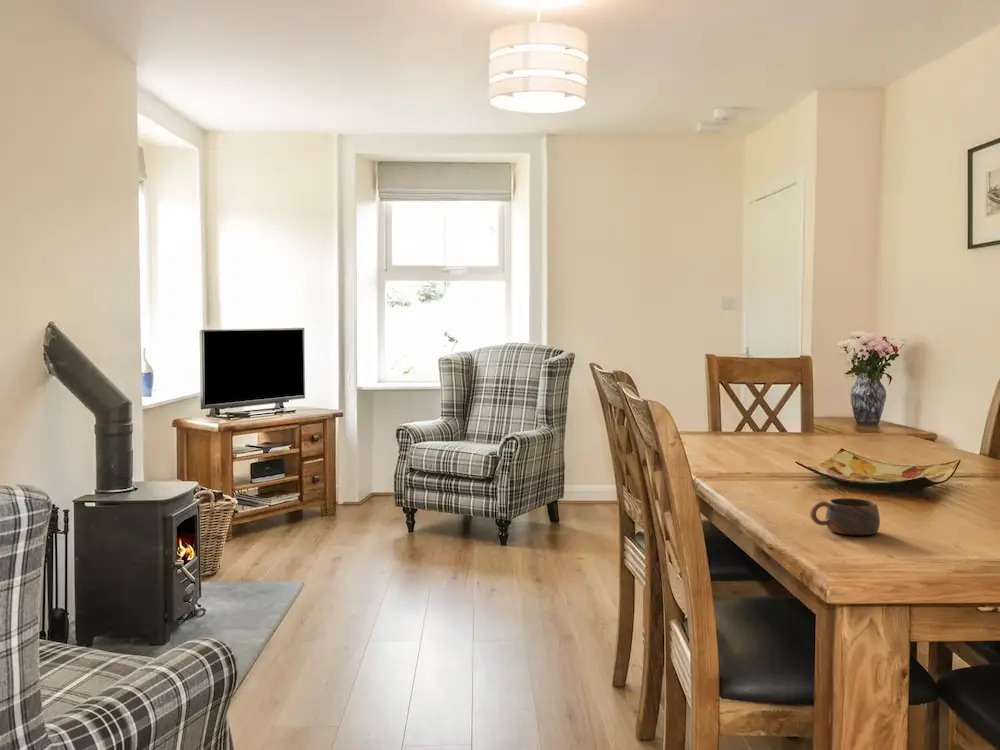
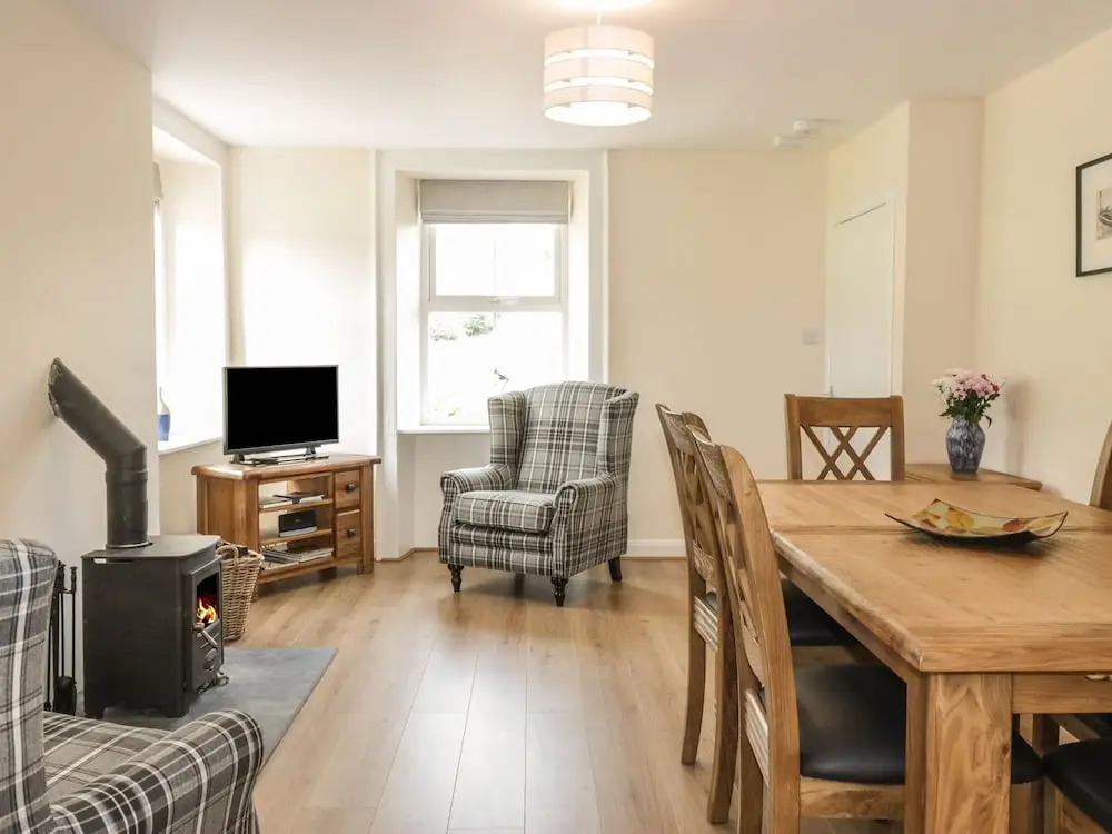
- cup (843, 515)
